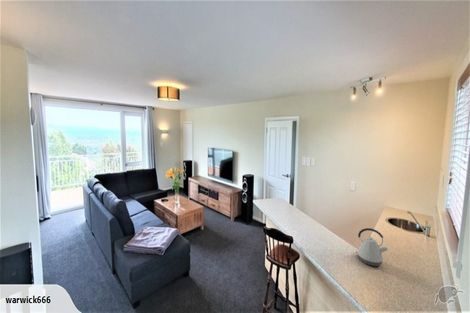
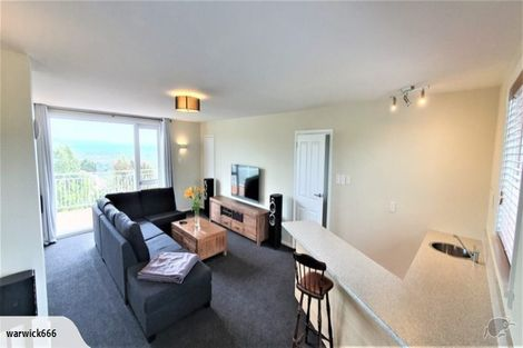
- kettle (371, 245)
